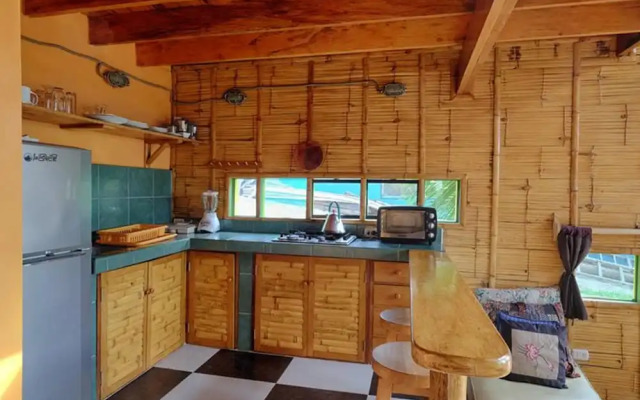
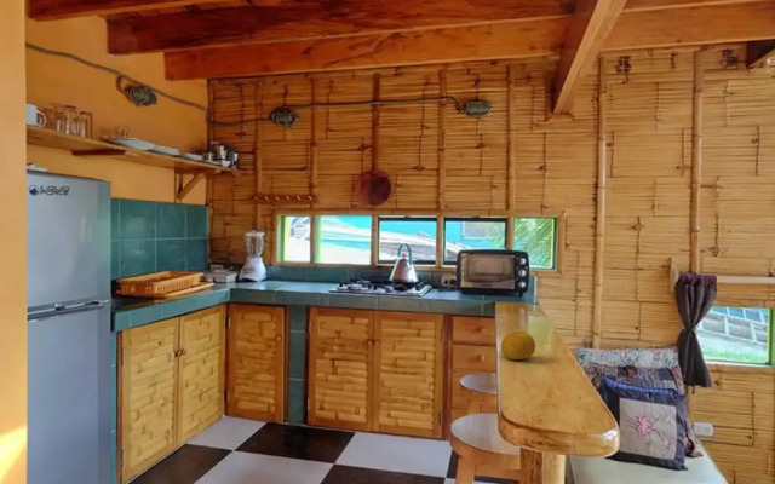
+ fruit (517, 345)
